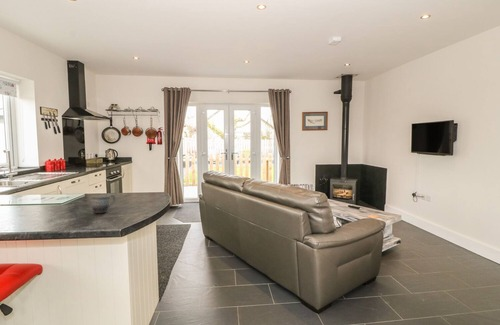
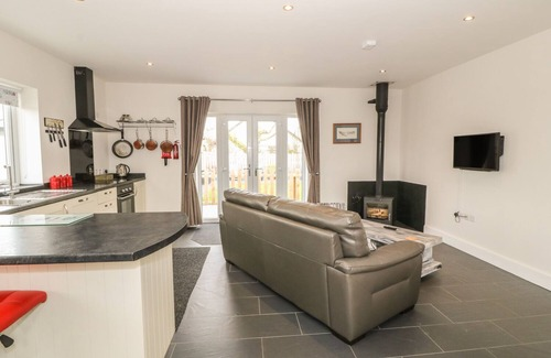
- mug (103, 203)
